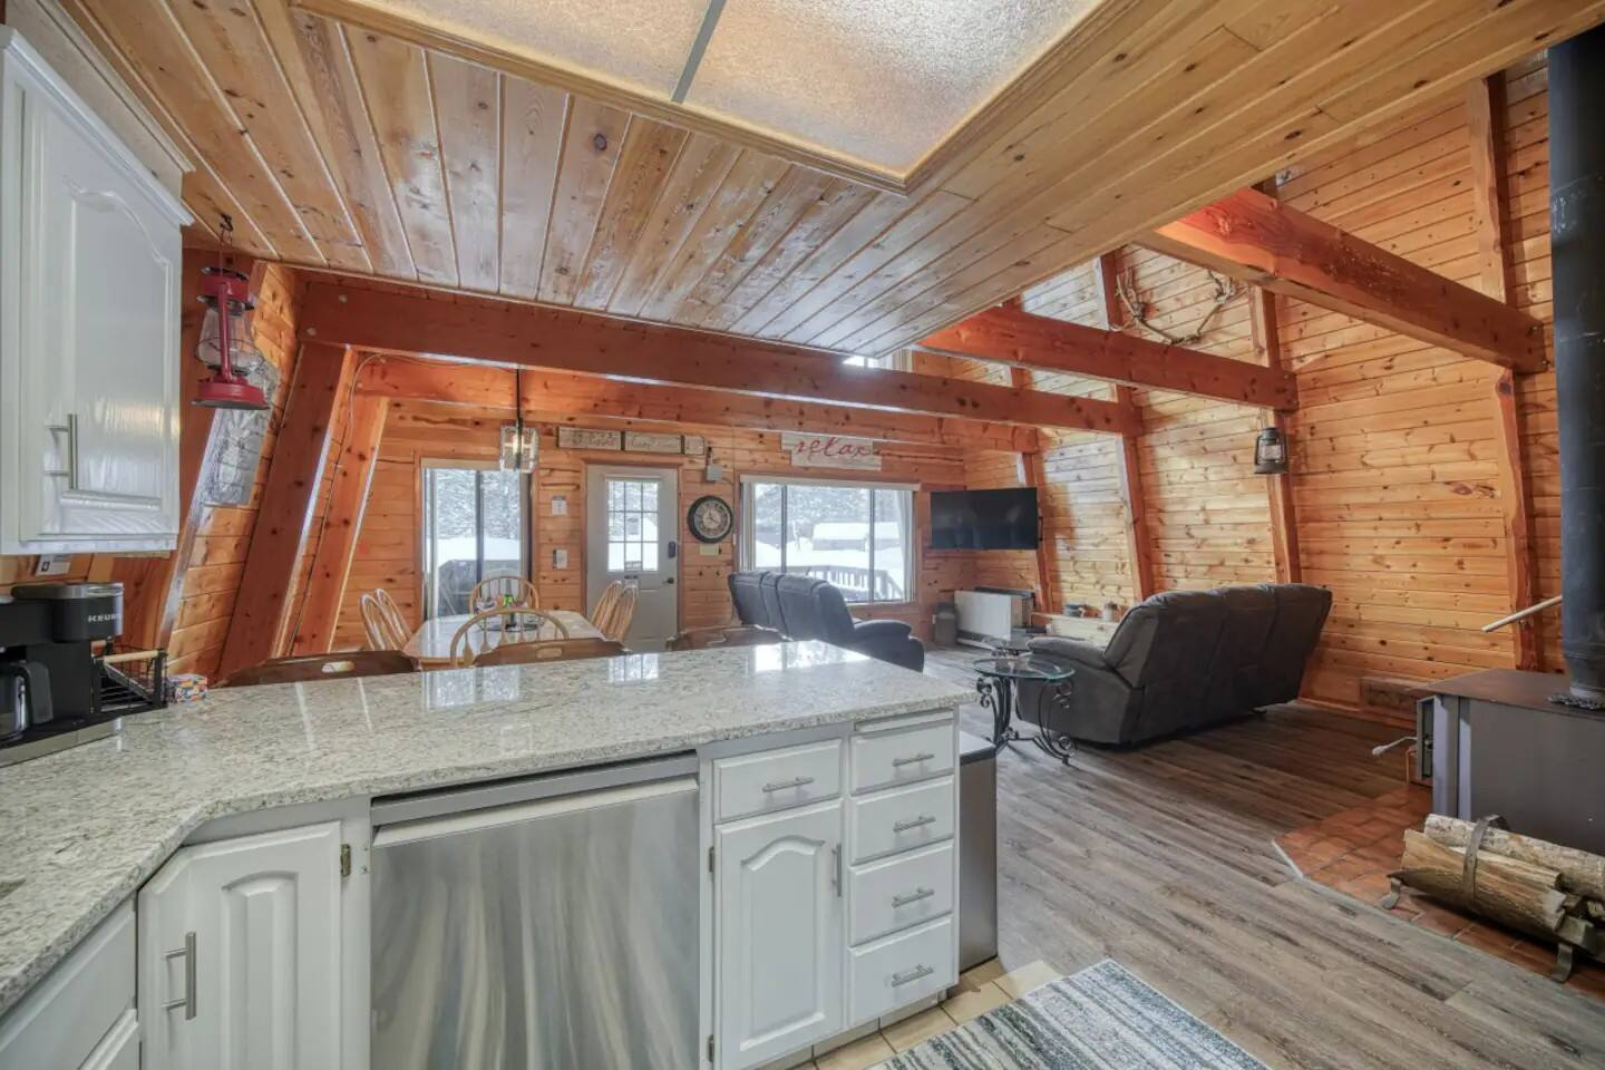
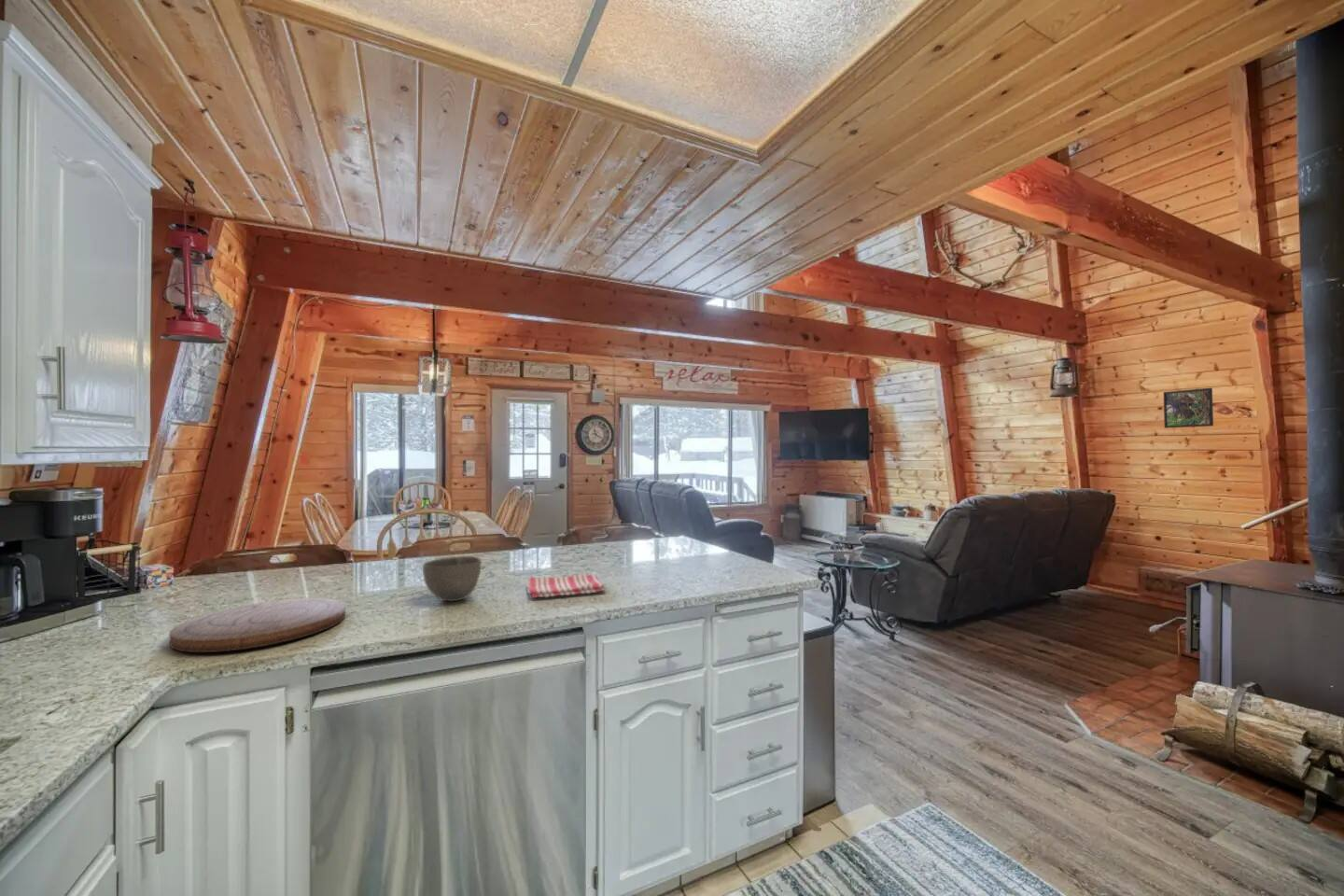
+ bowl (453, 580)
+ dish towel (566, 583)
+ cutting board (264, 622)
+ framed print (1187, 408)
